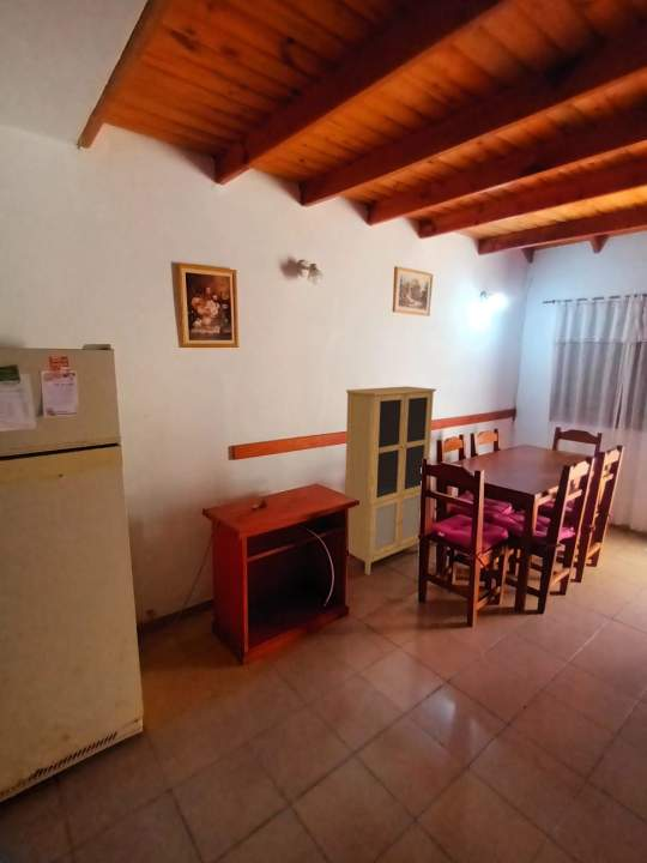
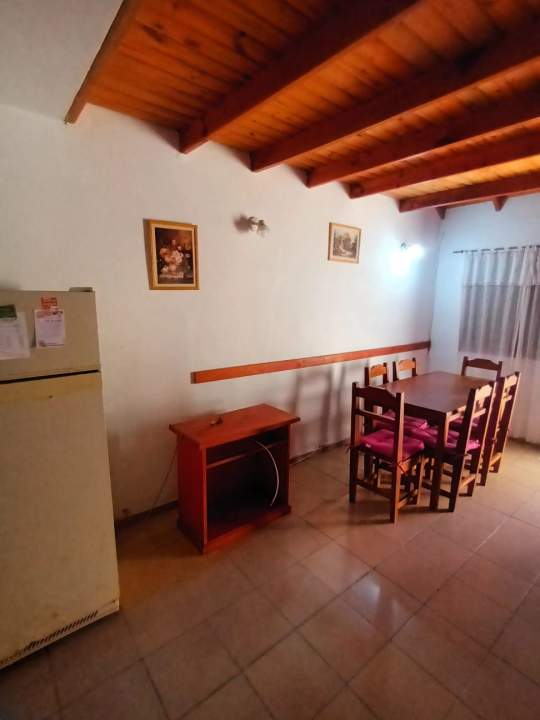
- cabinet (388, 476)
